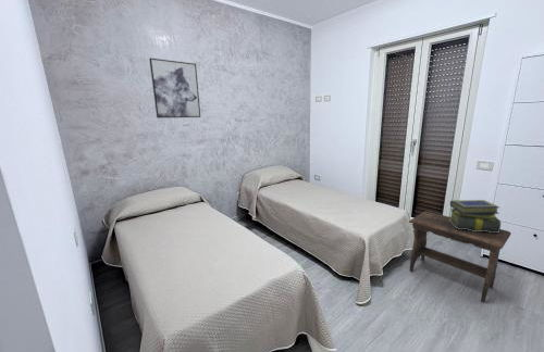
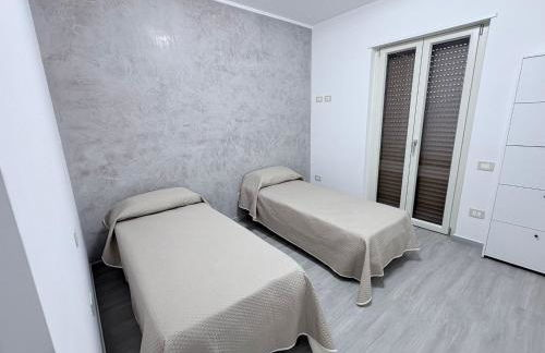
- footstool (450, 255)
- wall art (176, 89)
- stack of books (472, 214)
